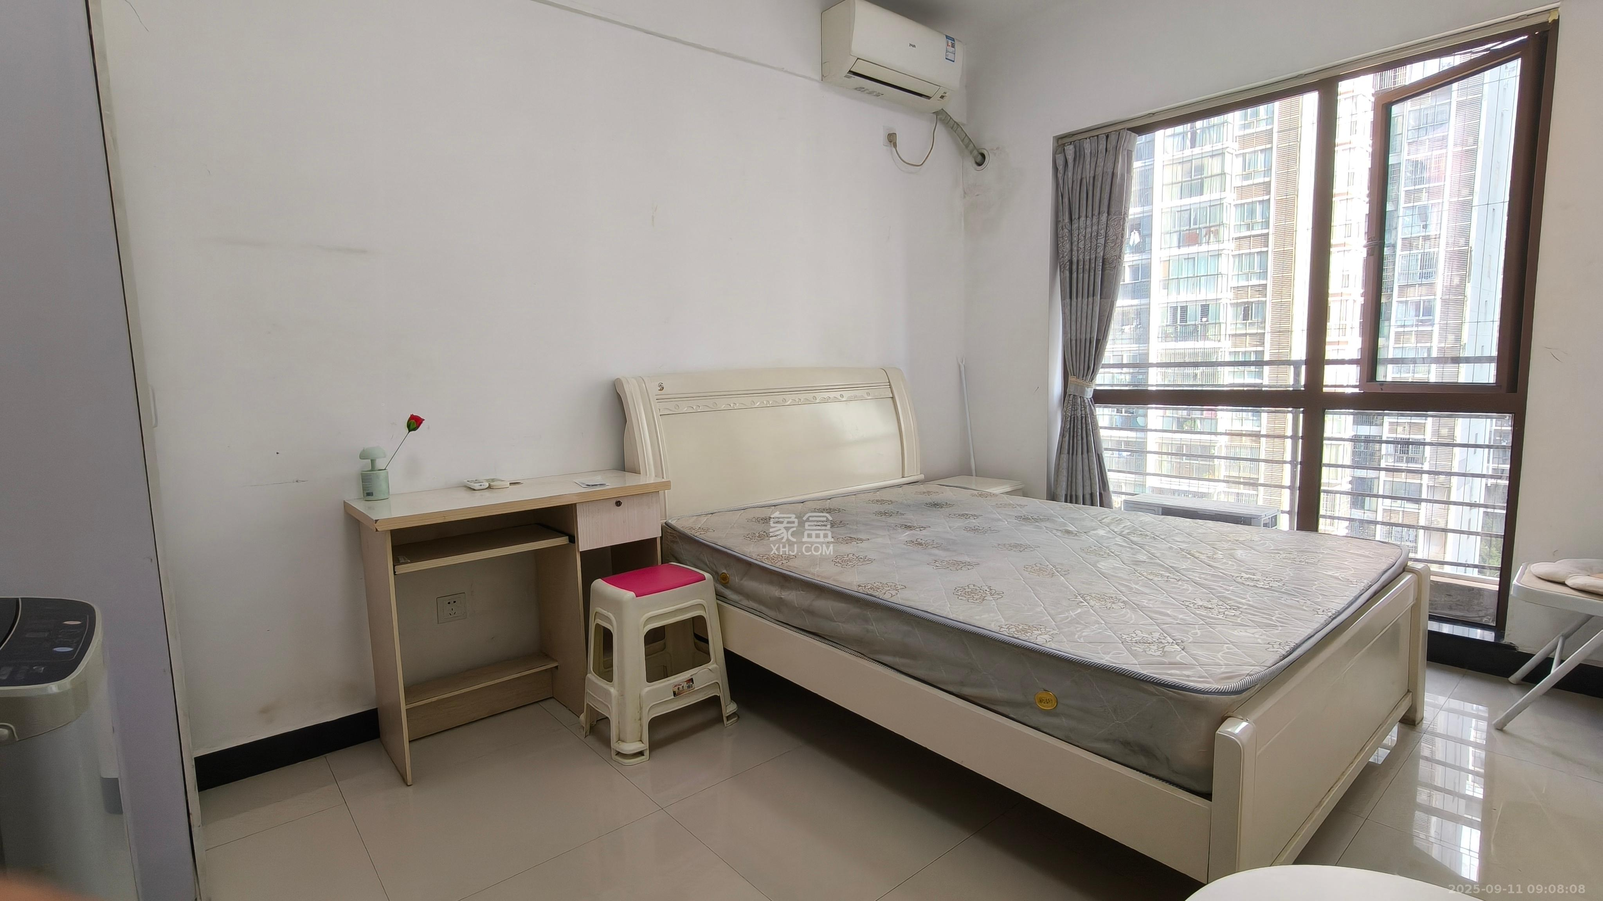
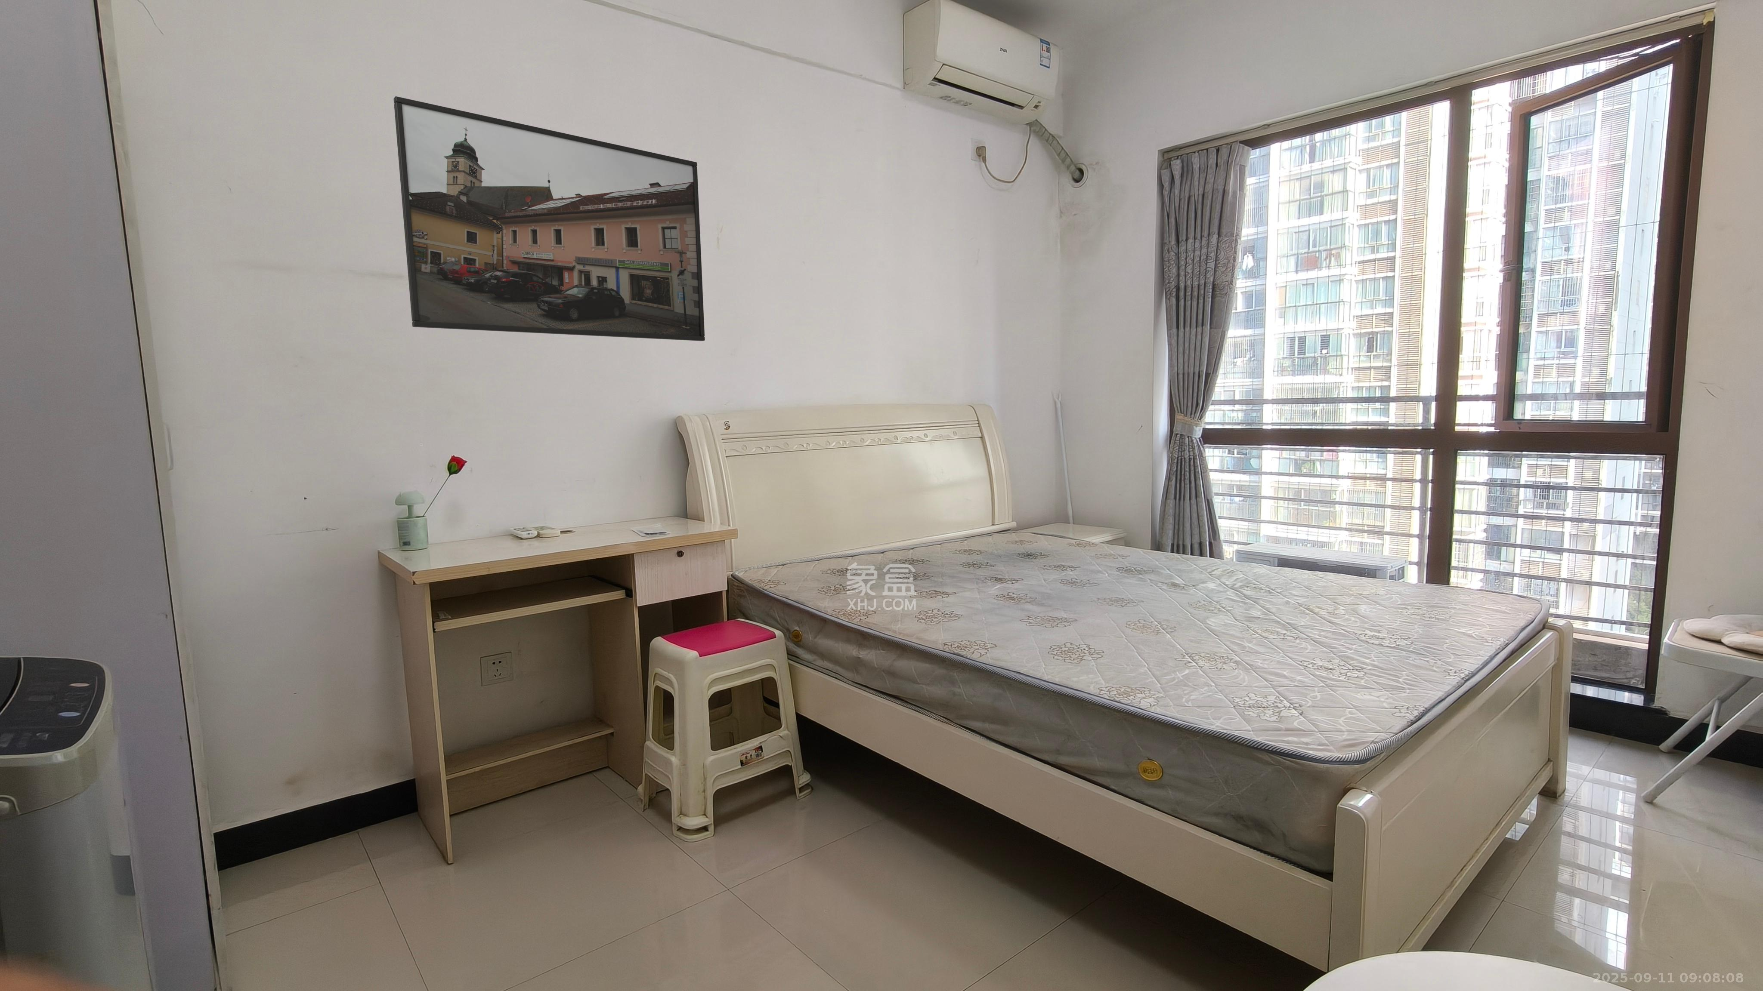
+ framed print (570, 235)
